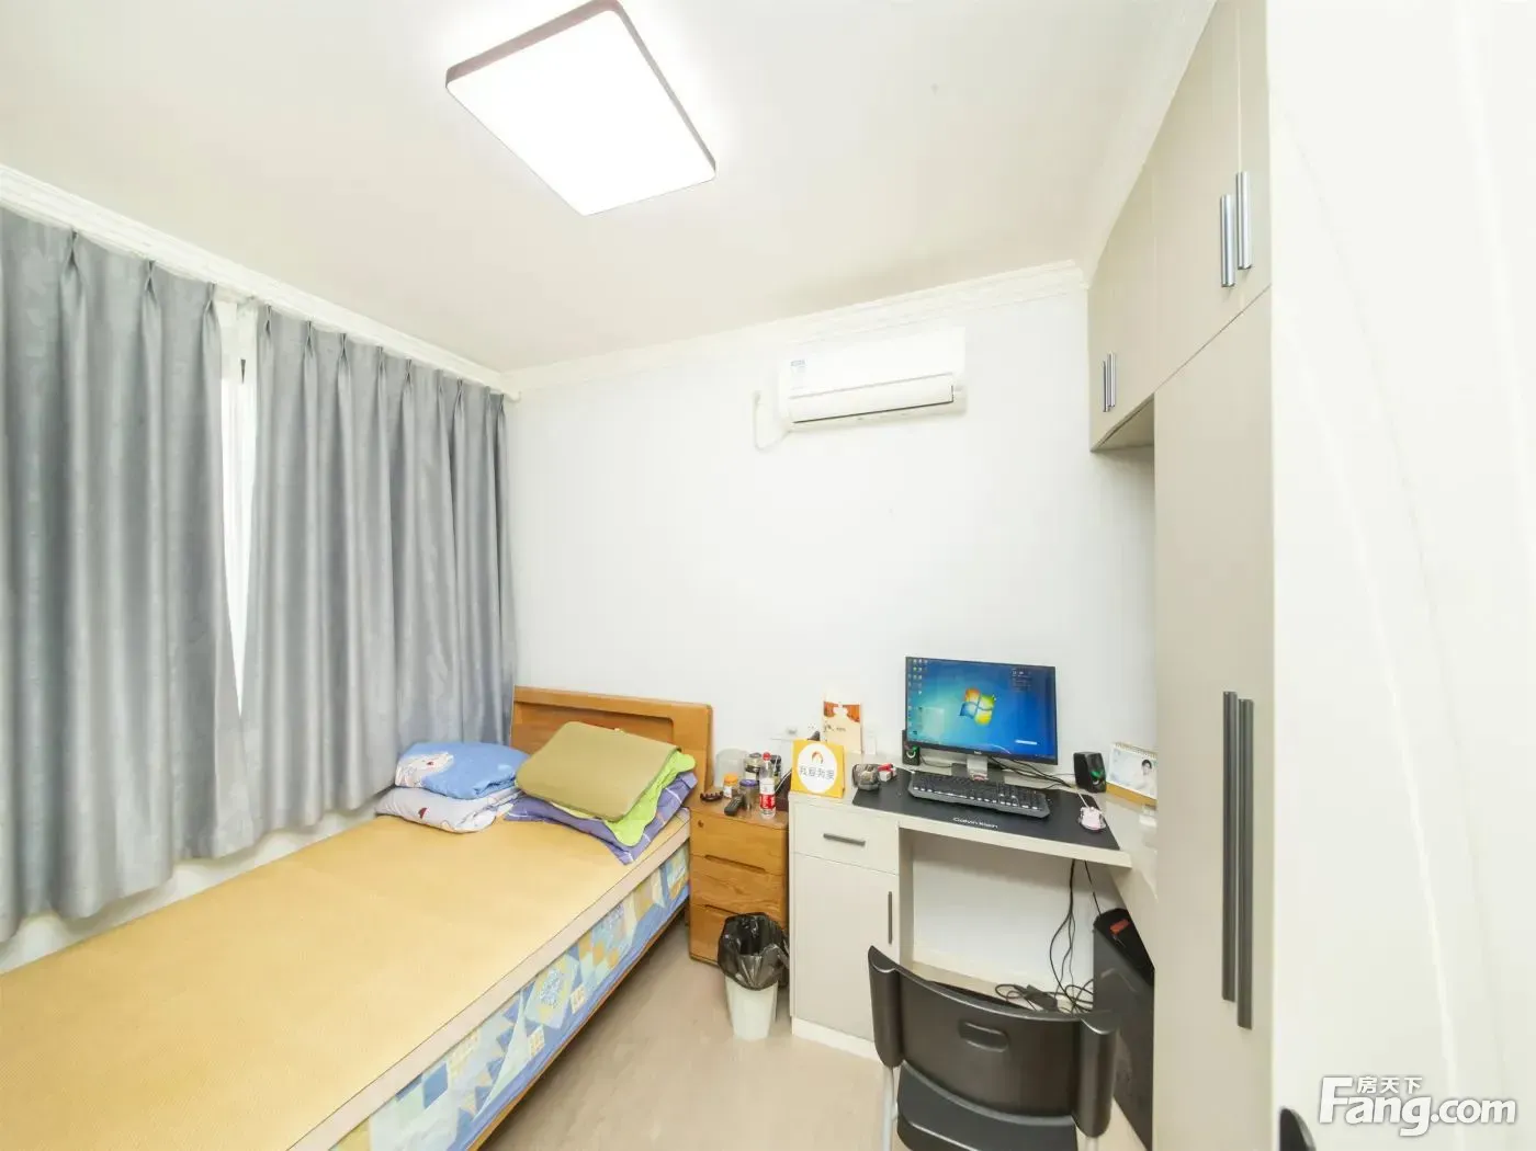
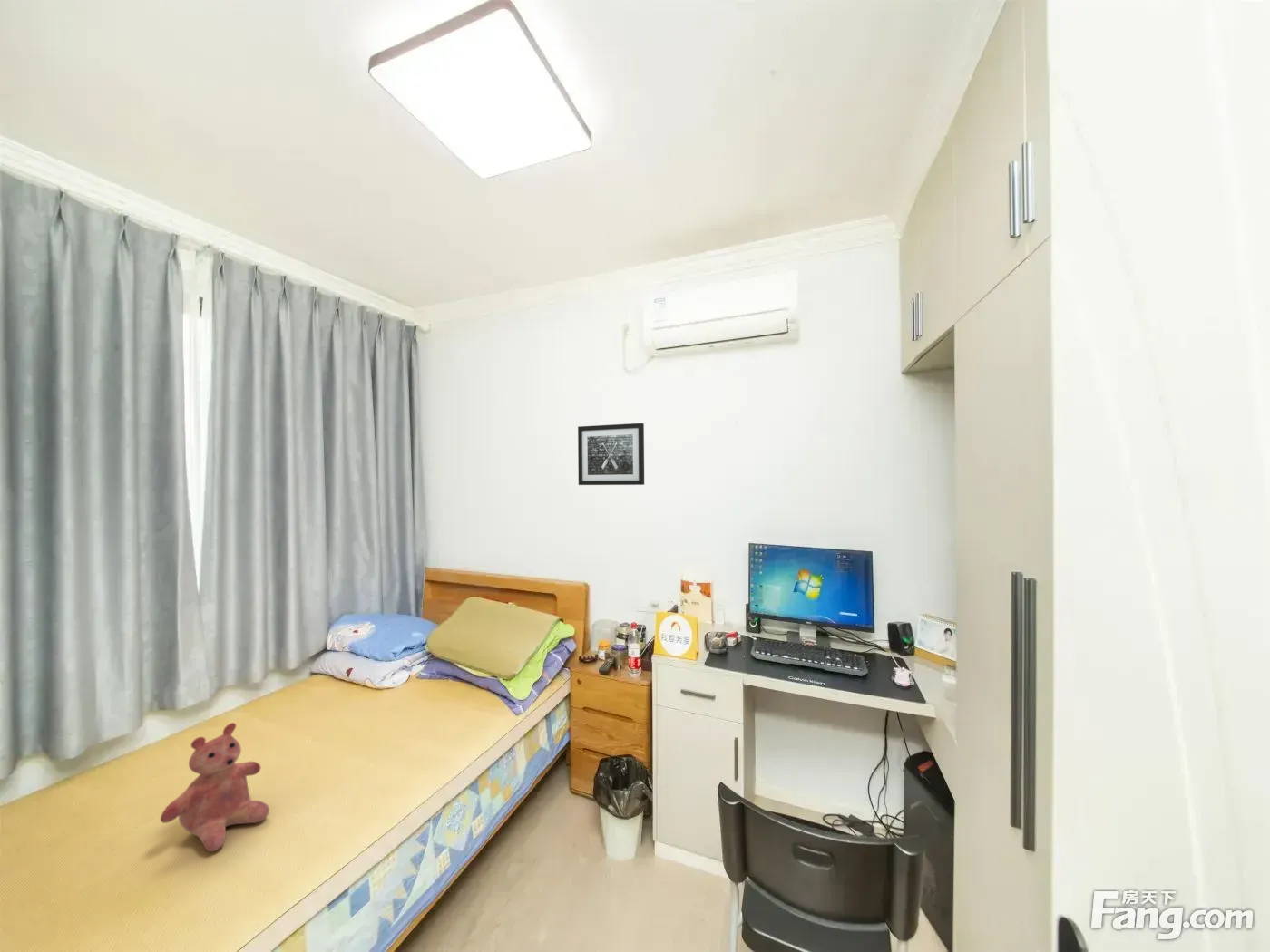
+ wall art (610, 454)
+ teddy bear (223, 781)
